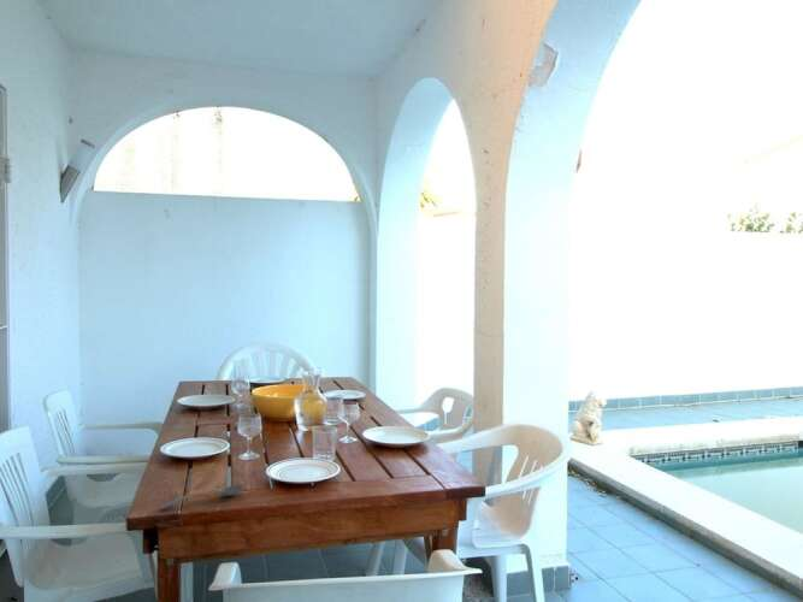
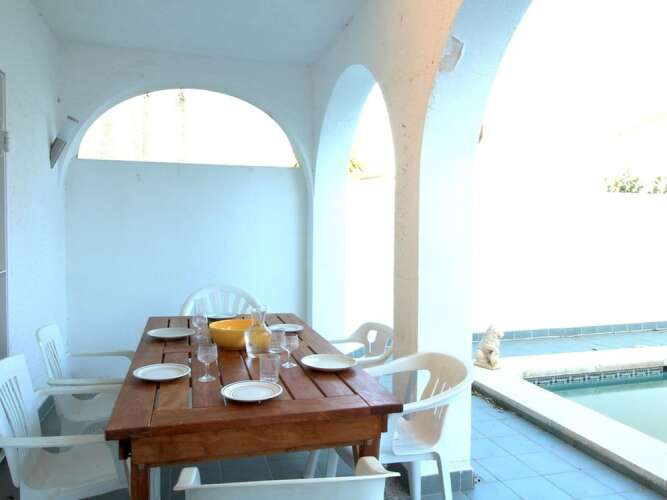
- soupspoon (202, 492)
